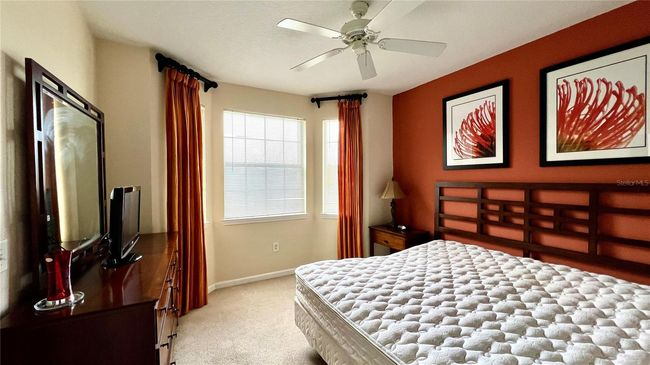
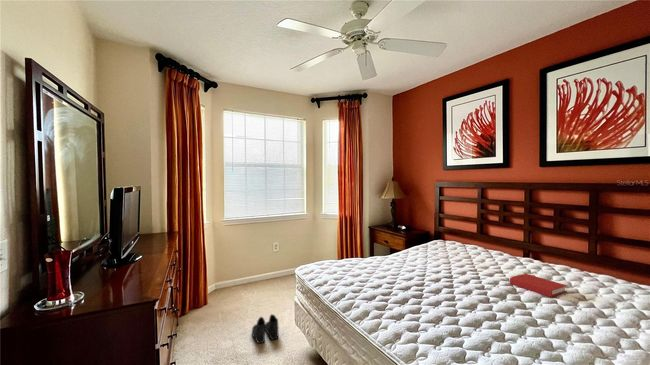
+ book (537, 284)
+ boots (265, 324)
